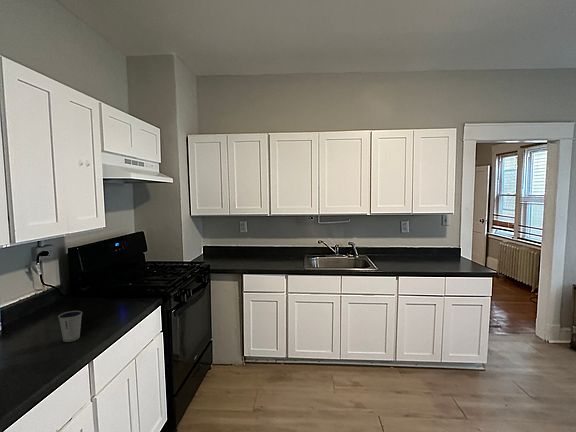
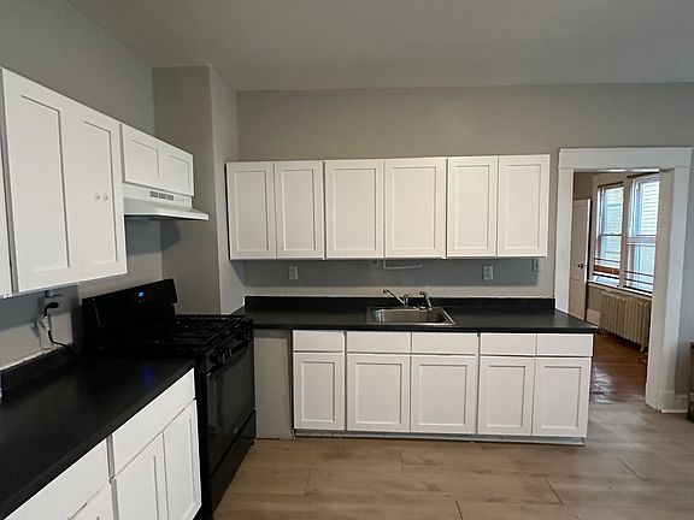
- dixie cup (70, 326)
